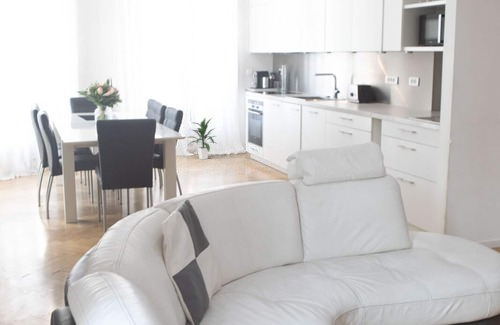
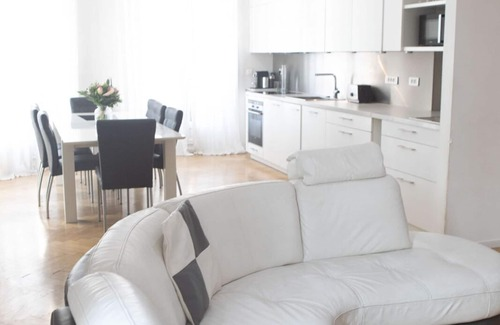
- indoor plant (203, 138)
